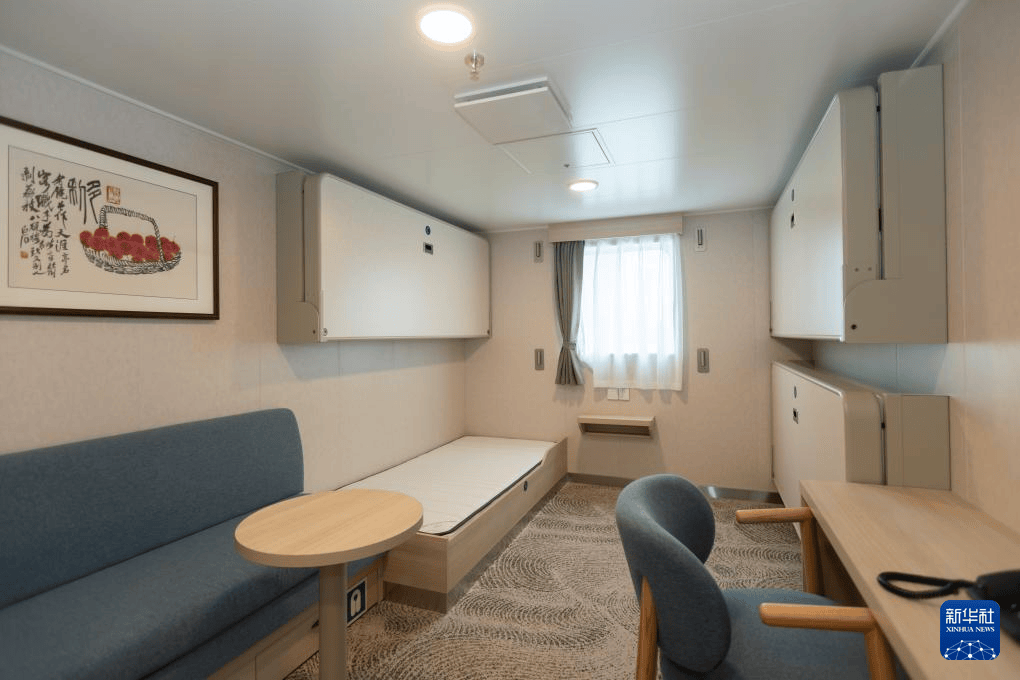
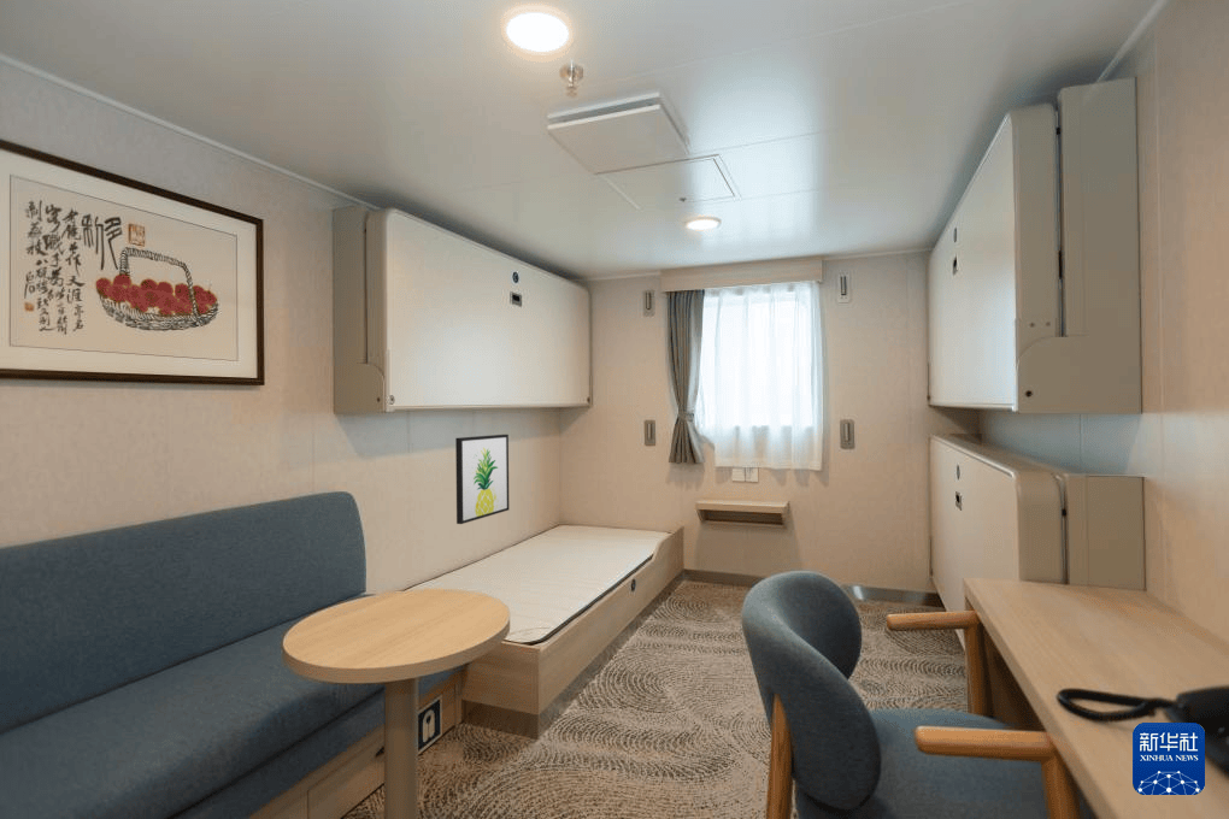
+ wall art (483, 476)
